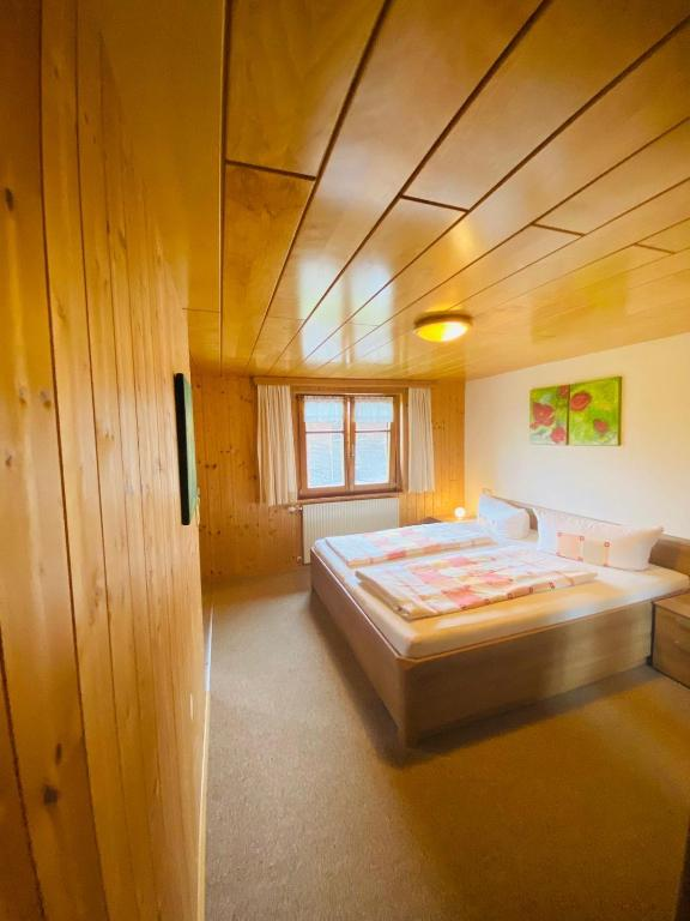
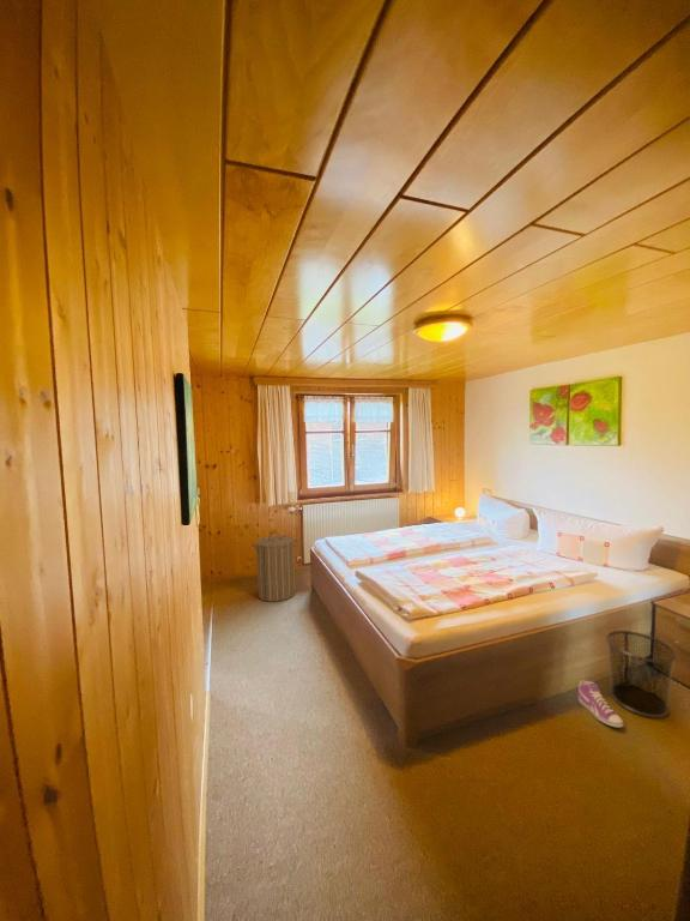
+ sneaker (598, 700)
+ laundry hamper (276, 562)
+ waste bin (638, 672)
